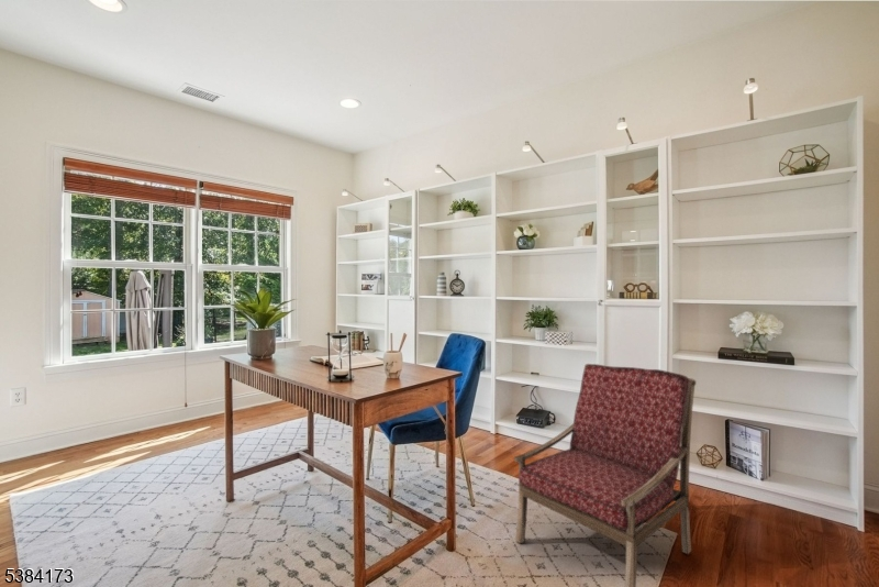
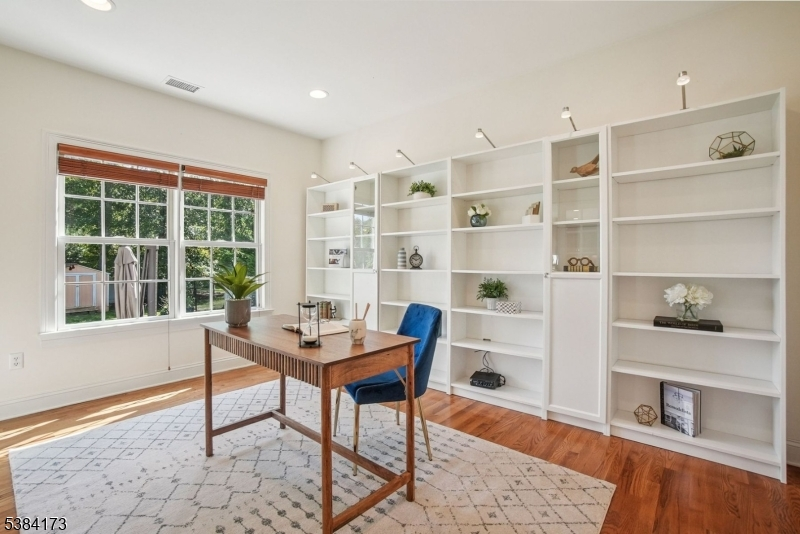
- armchair (603, 458)
